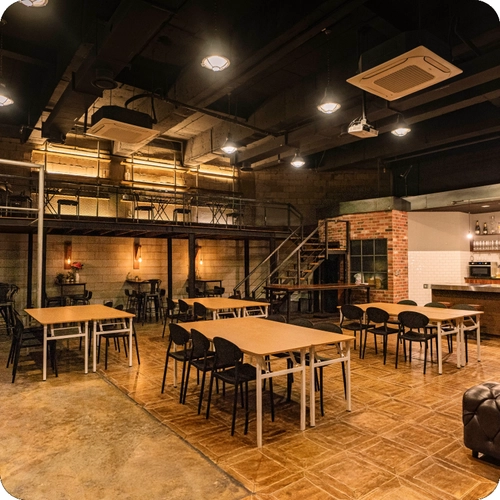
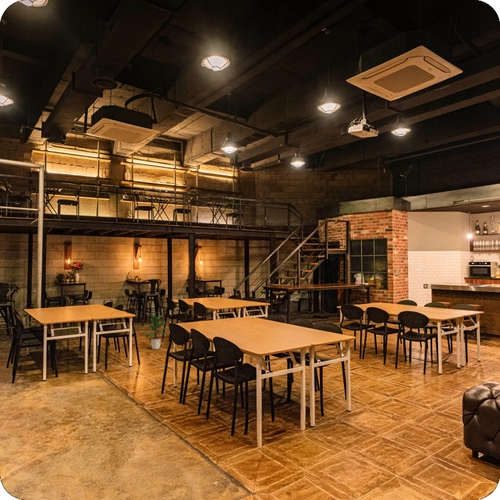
+ indoor plant (155, 330)
